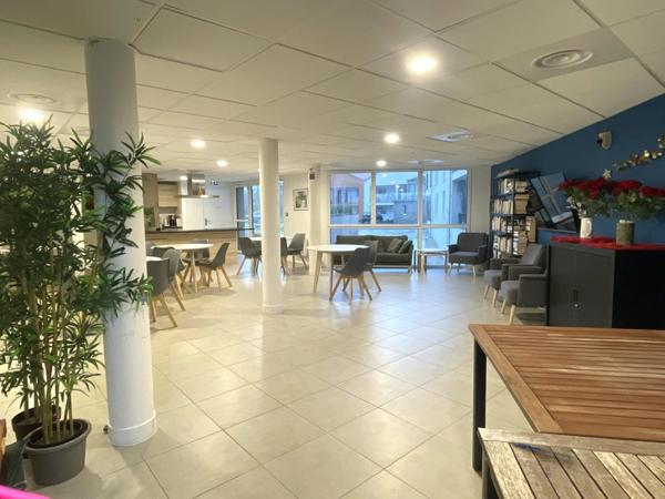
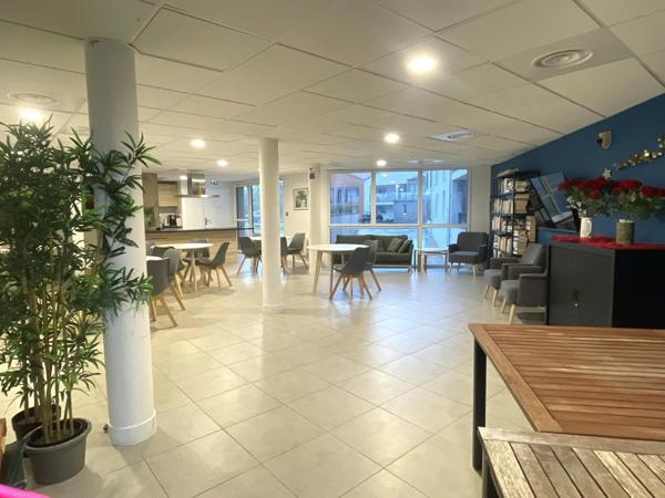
- pen (541, 449)
